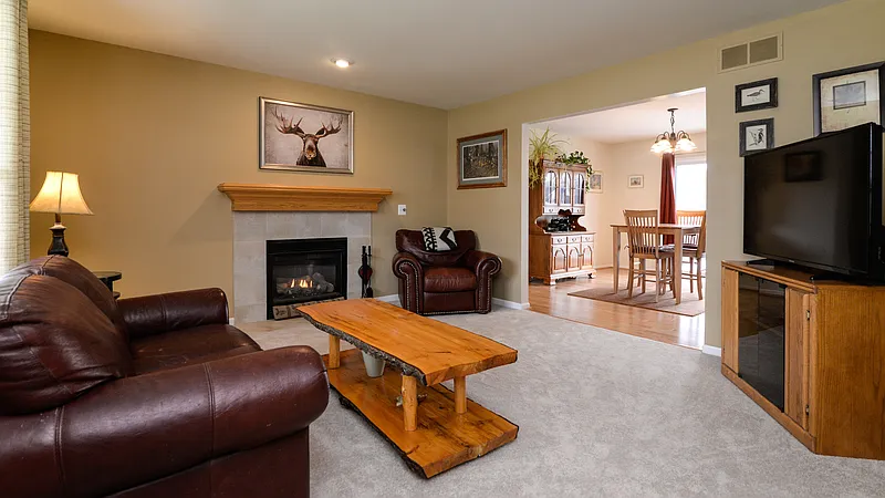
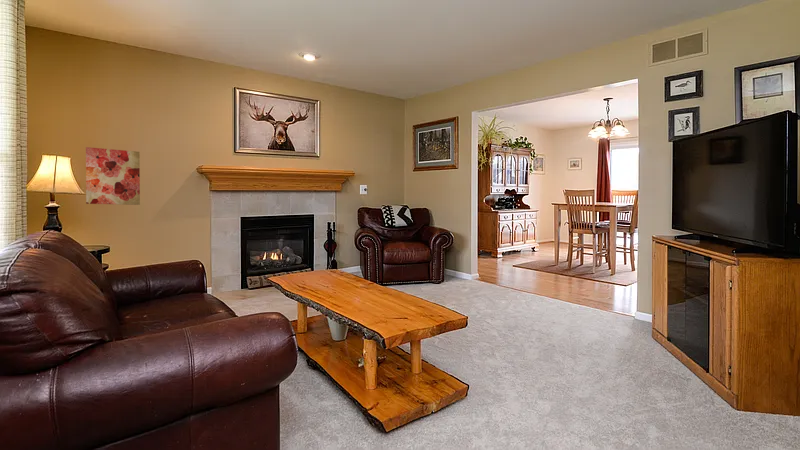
+ wall art (113, 177)
